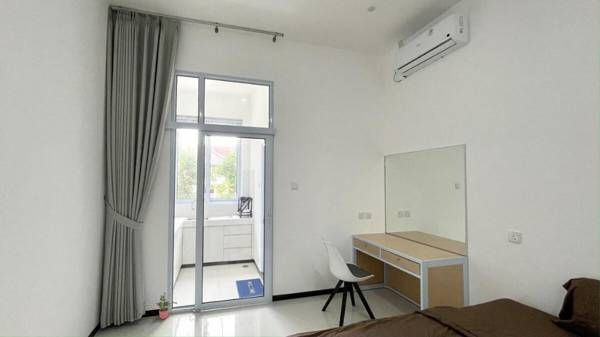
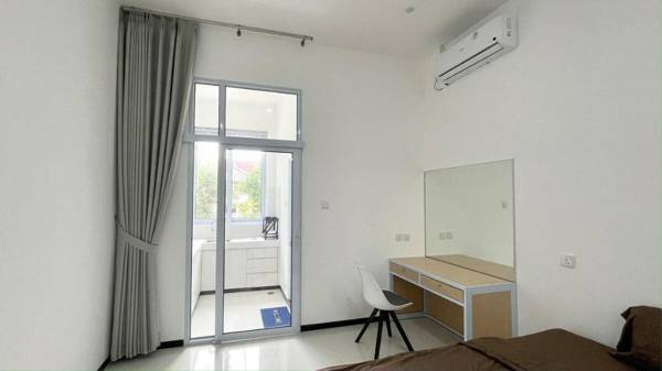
- potted plant (167, 305)
